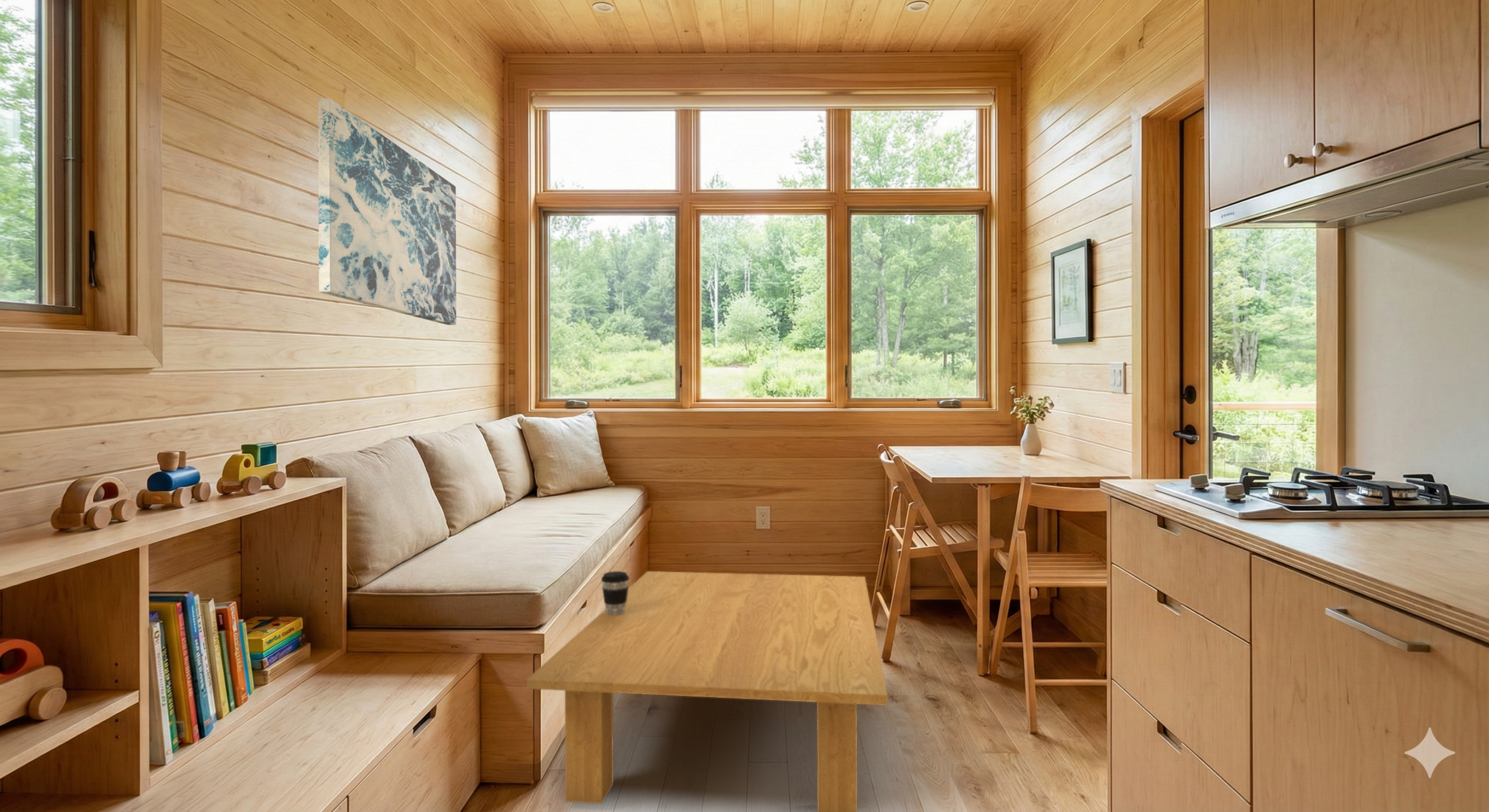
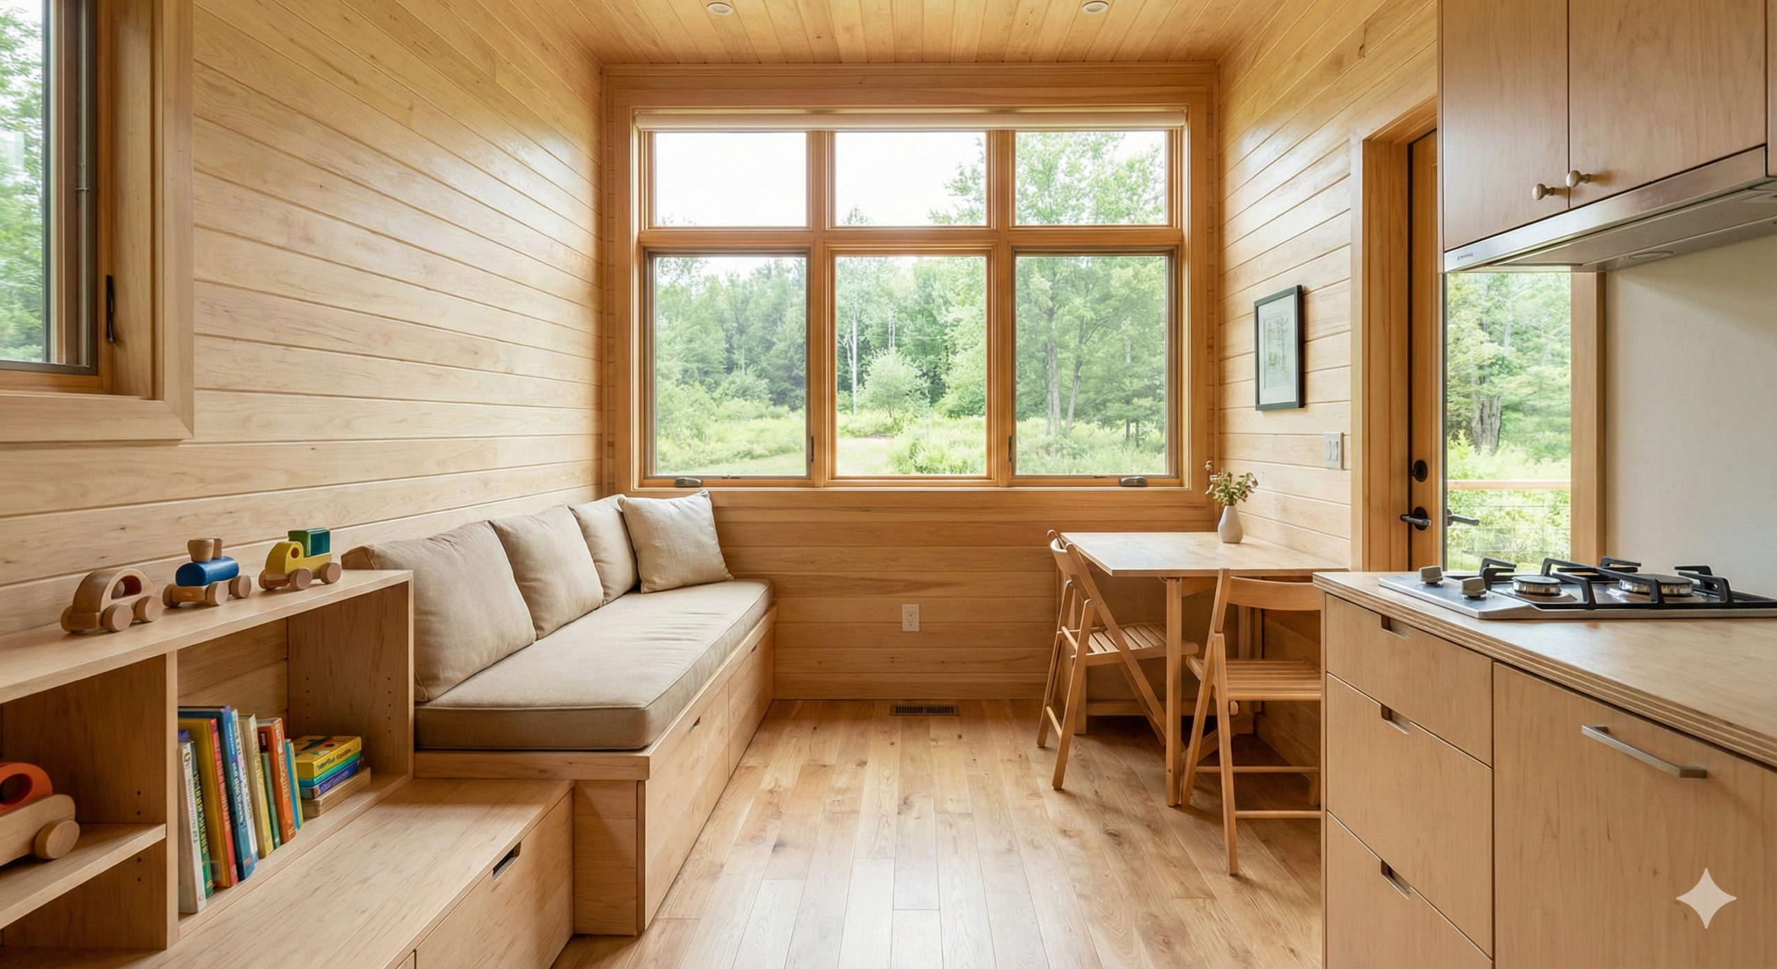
- wall art (398, 230)
- coffee table (735, 669)
- coffee cup (615, 593)
